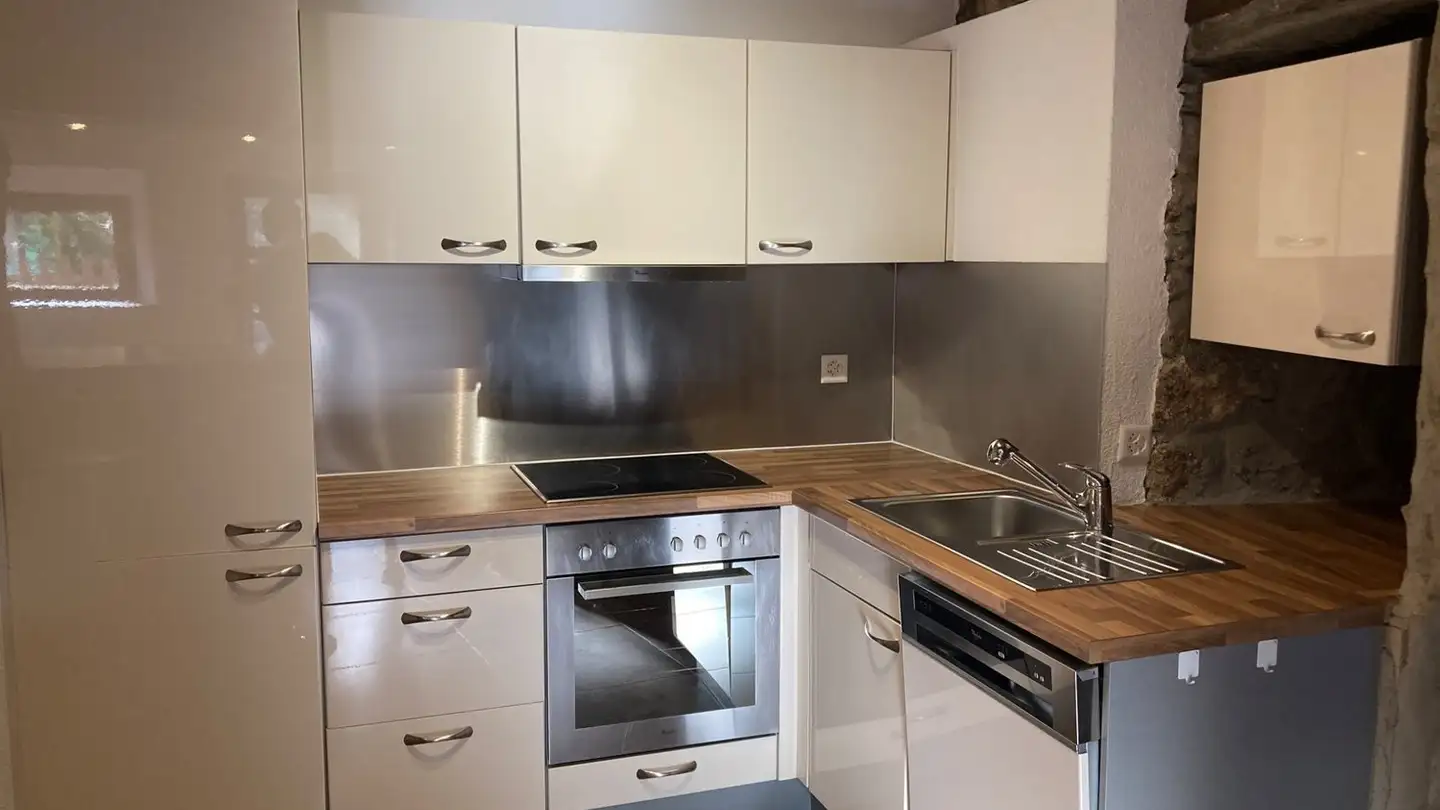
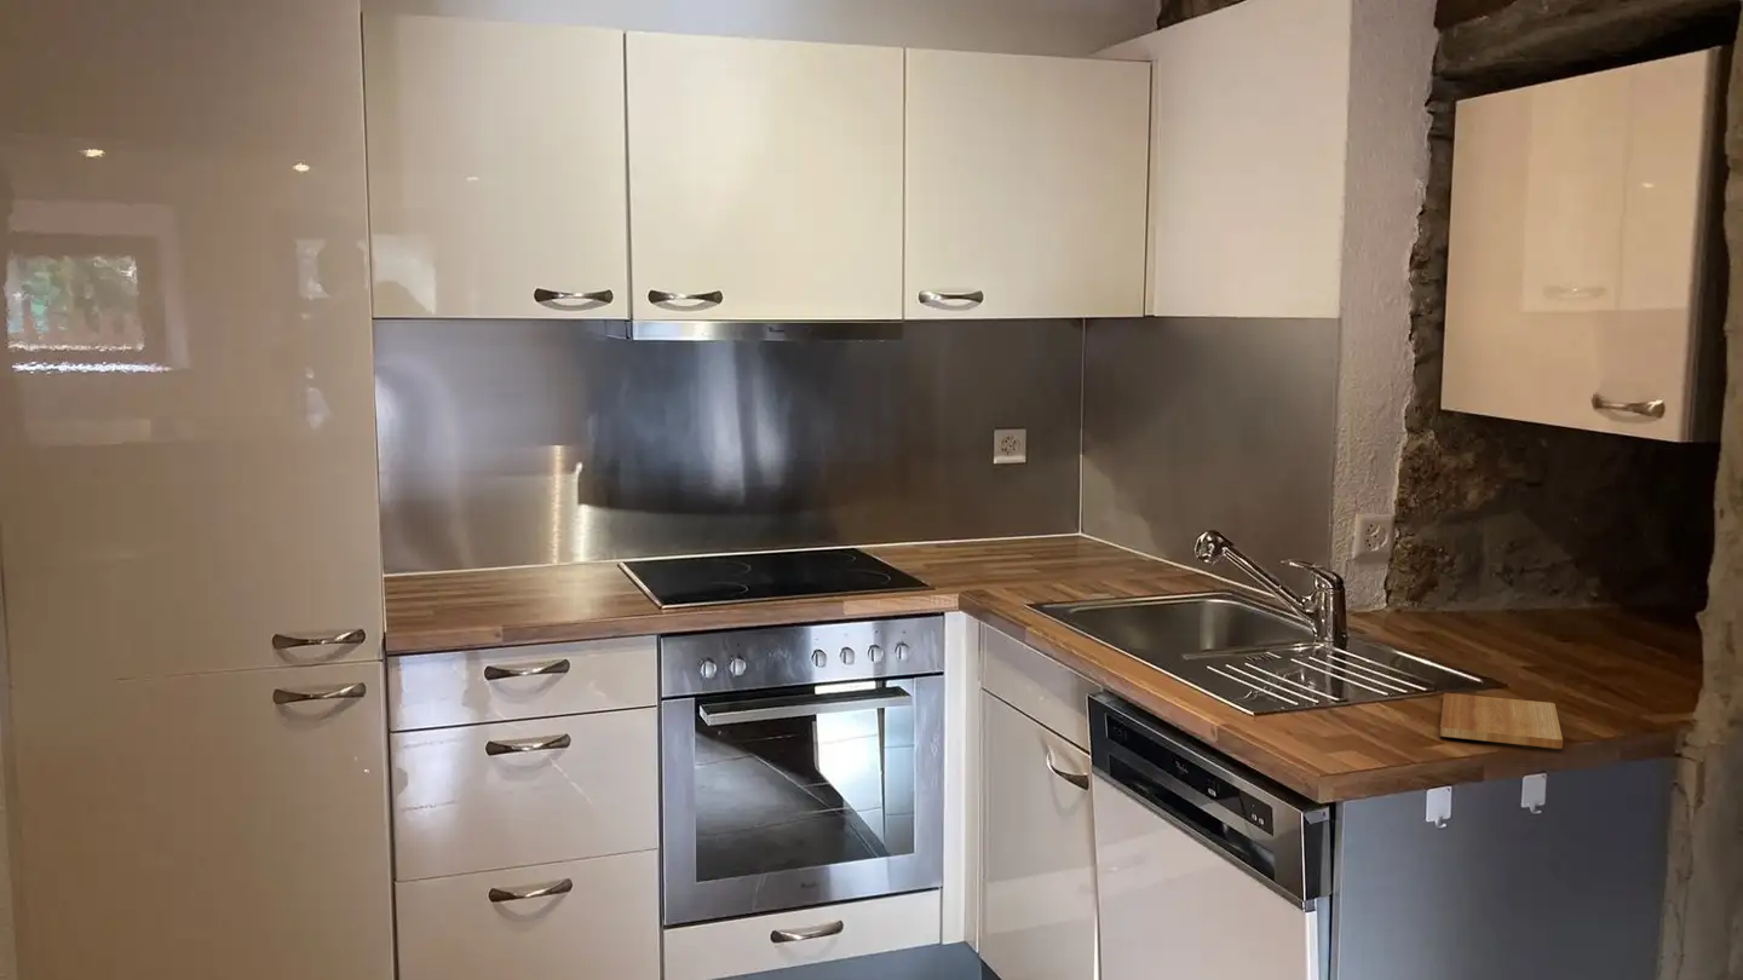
+ cutting board (1498, 719)
